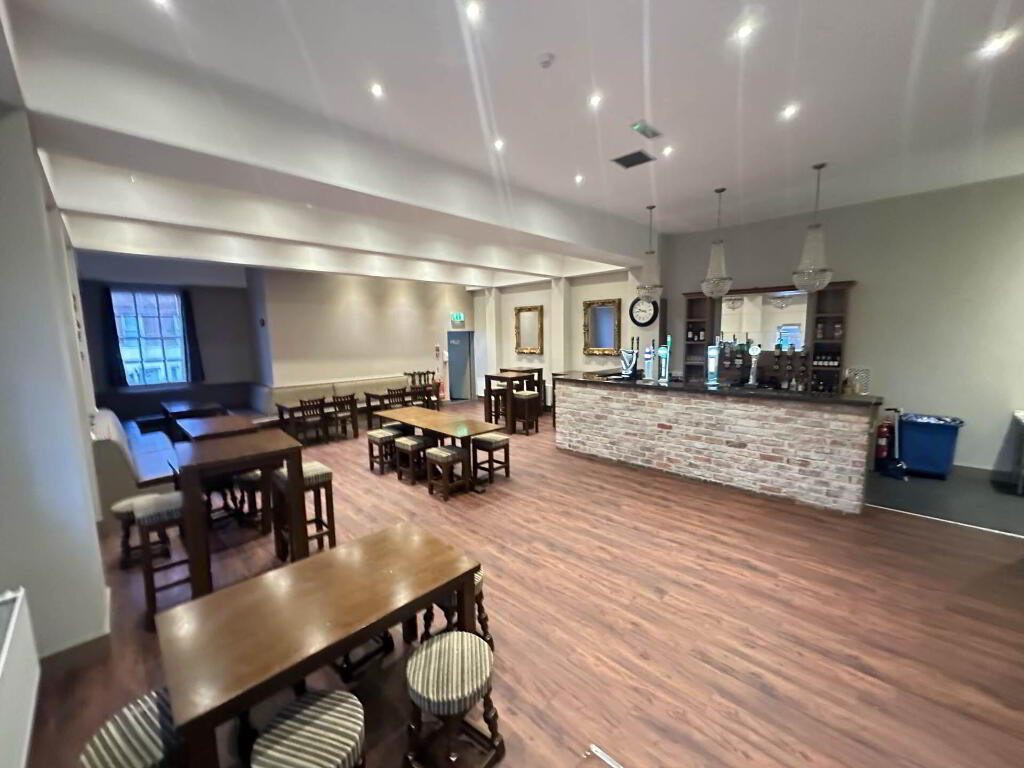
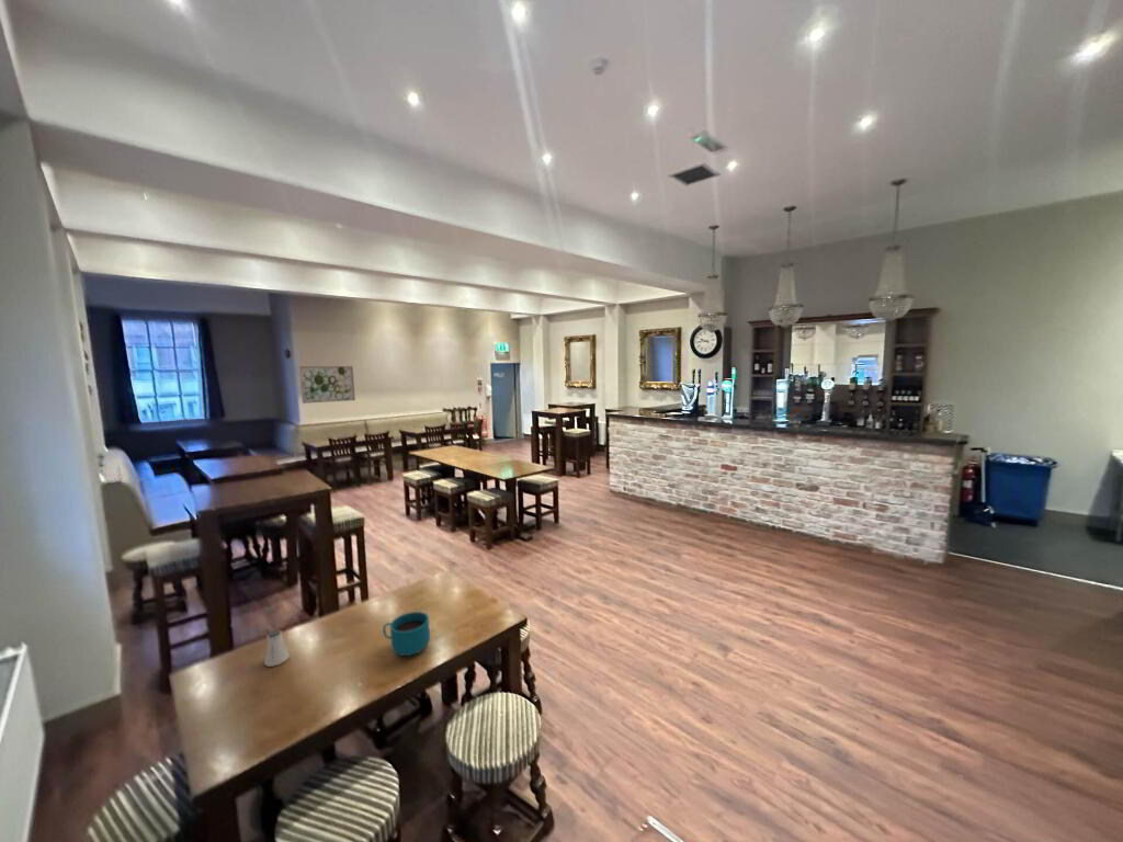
+ saltshaker (275, 646)
+ wall art (328, 384)
+ cup (405, 634)
